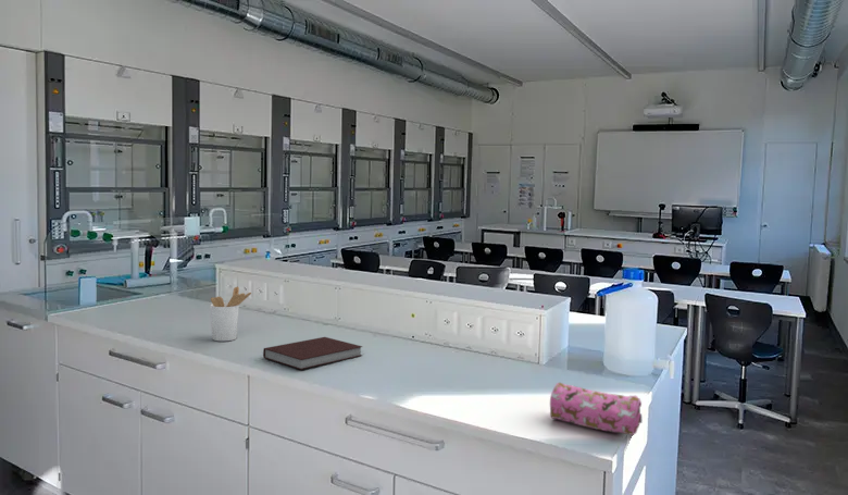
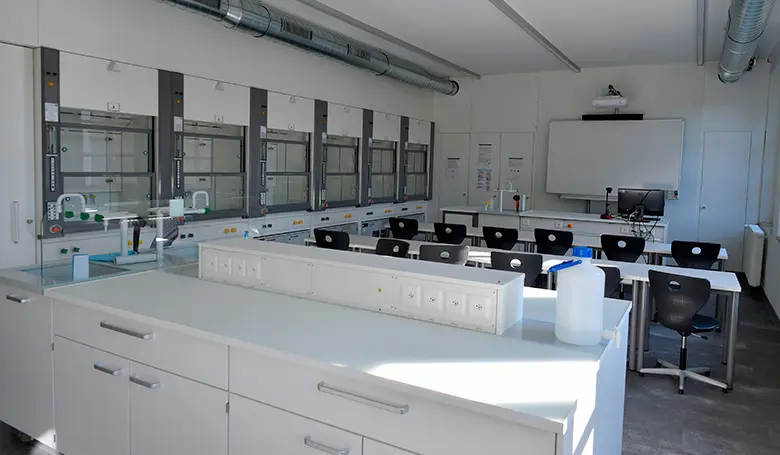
- utensil holder (229, 313)
- pencil case (594, 407)
- notebook (313, 351)
